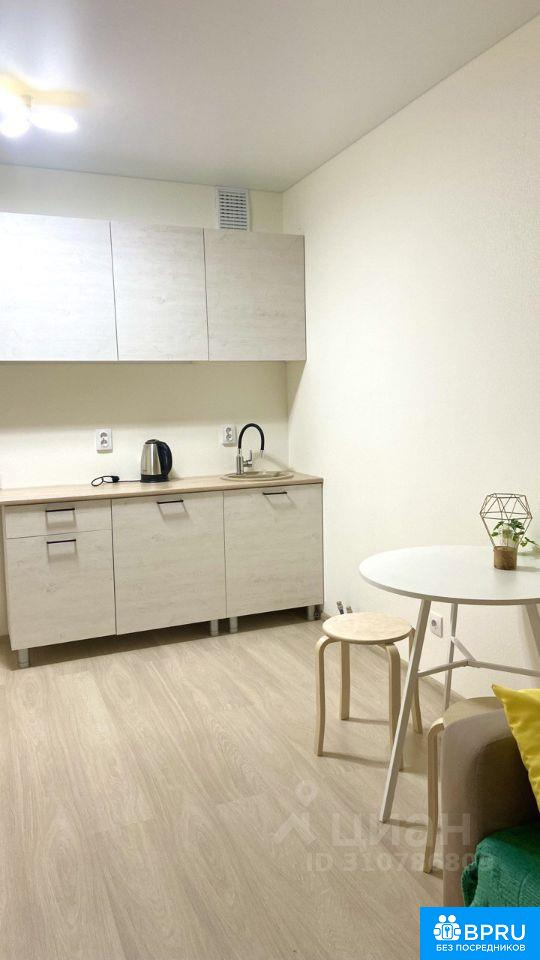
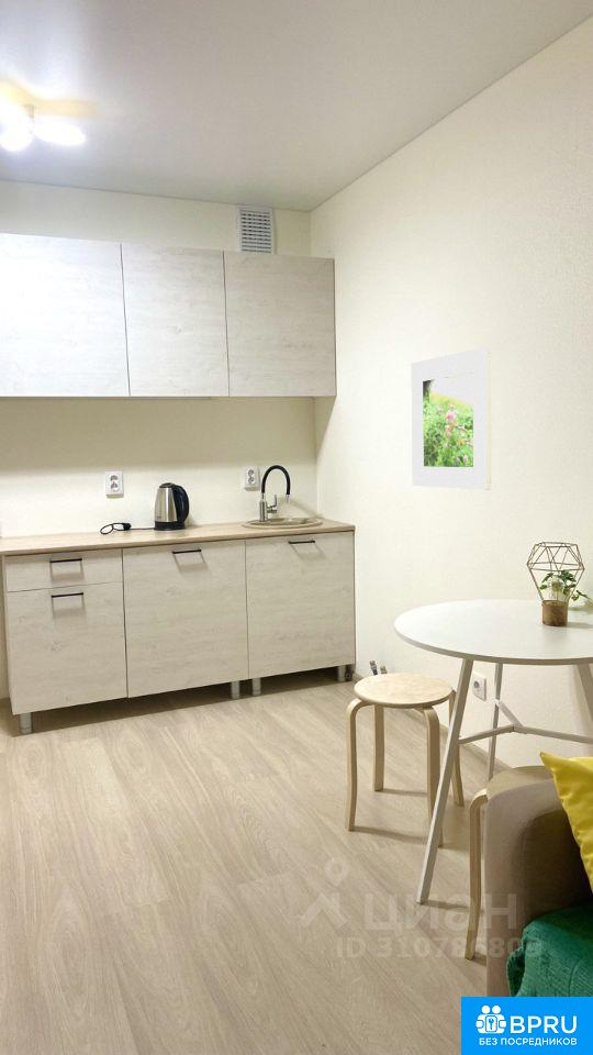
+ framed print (448, 422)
